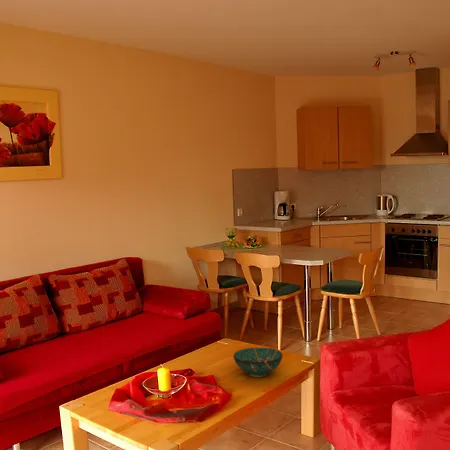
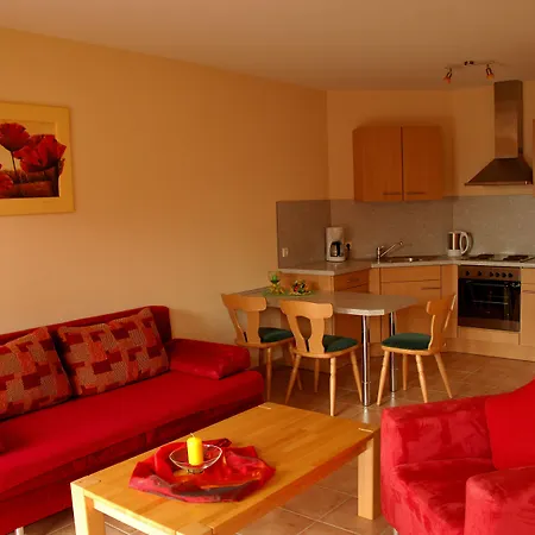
- decorative bowl (258, 364)
